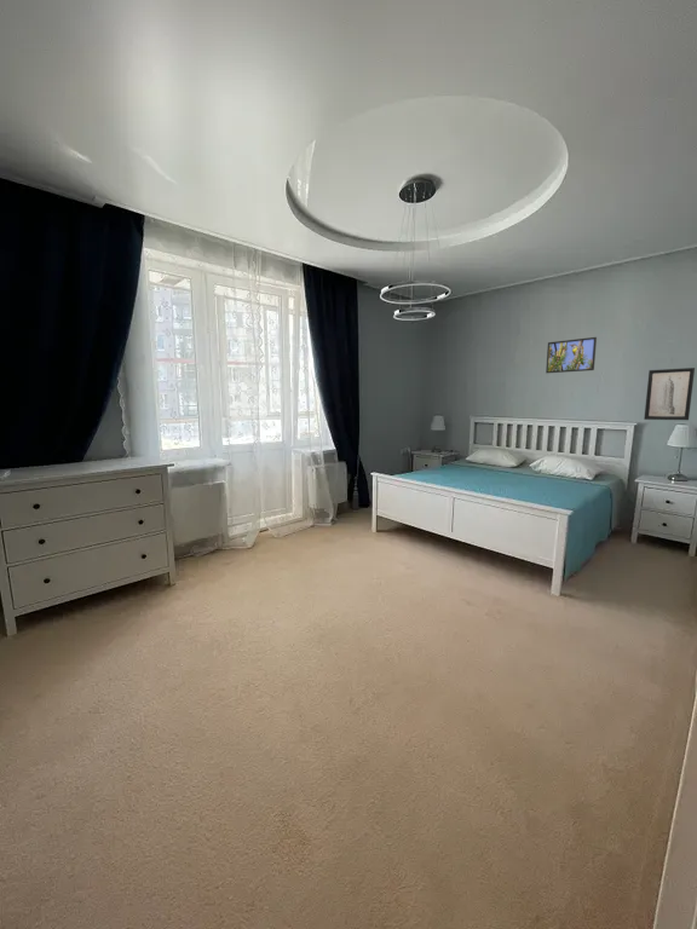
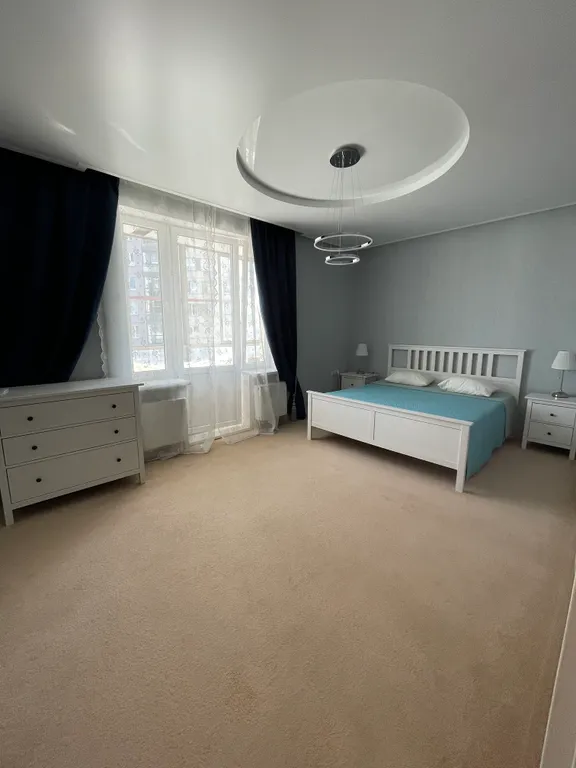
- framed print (570, 356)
- wall art (668, 394)
